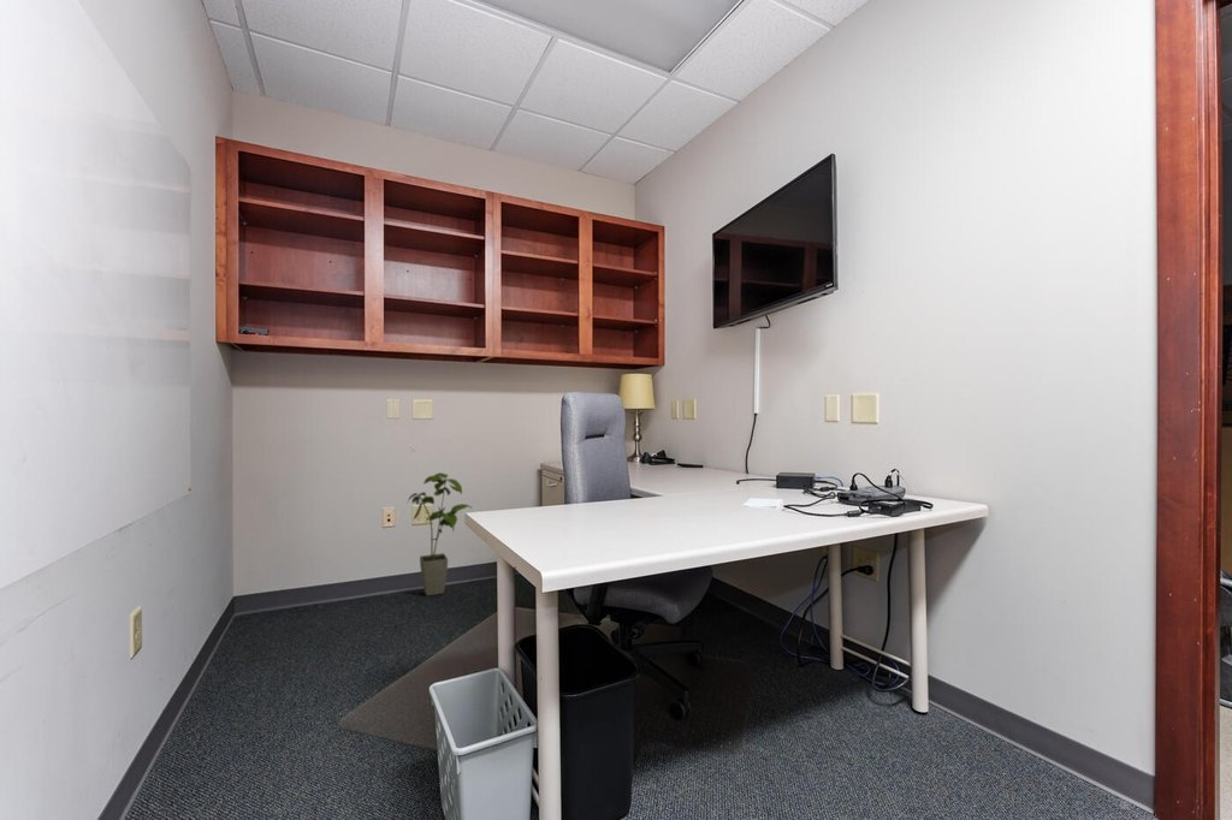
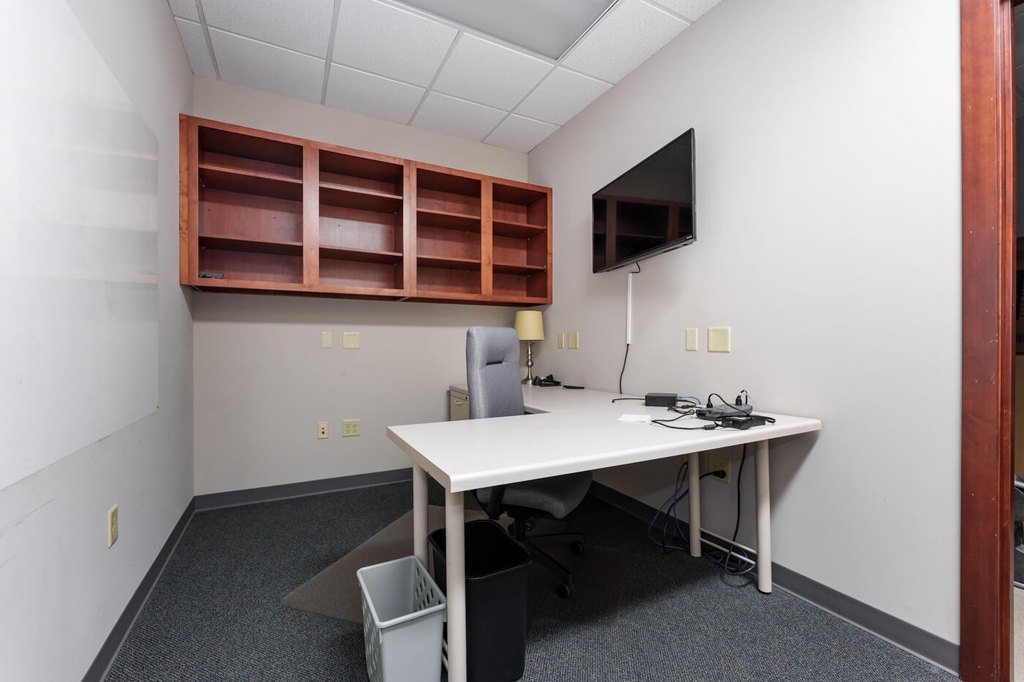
- house plant (440, 531)
